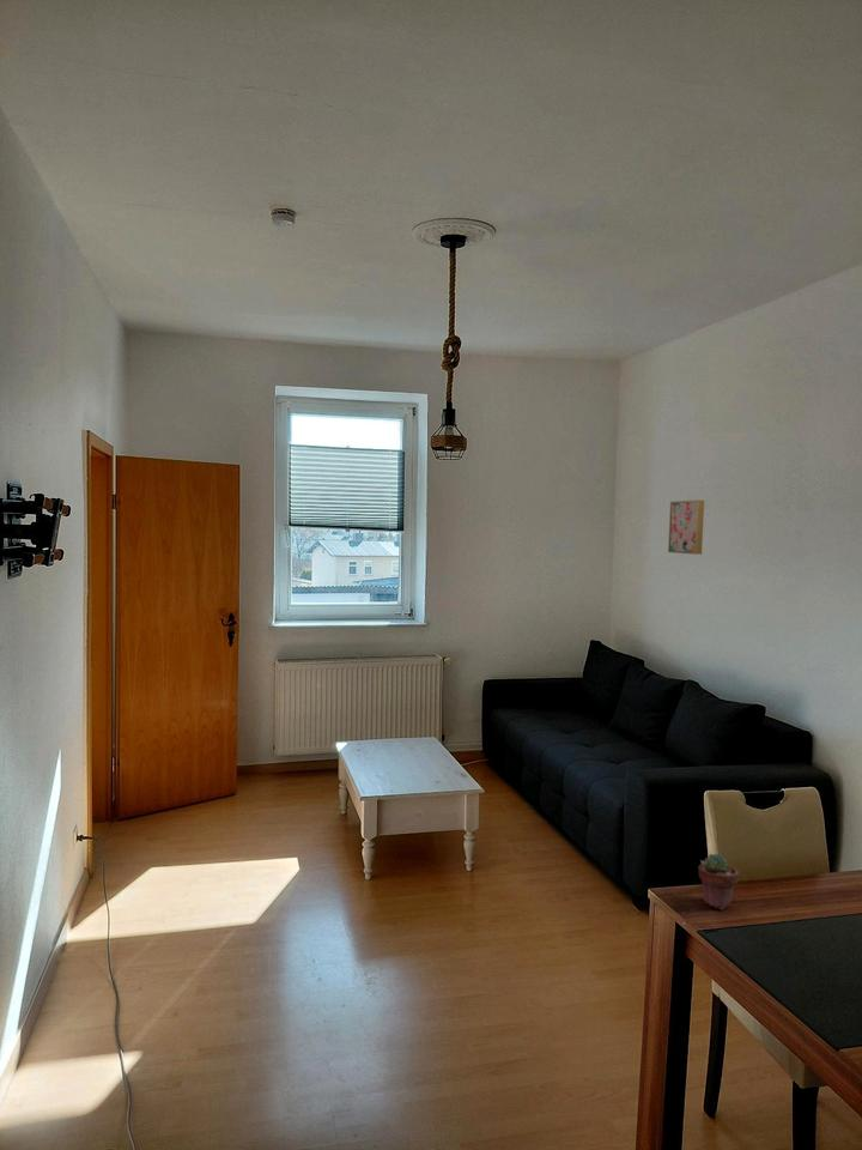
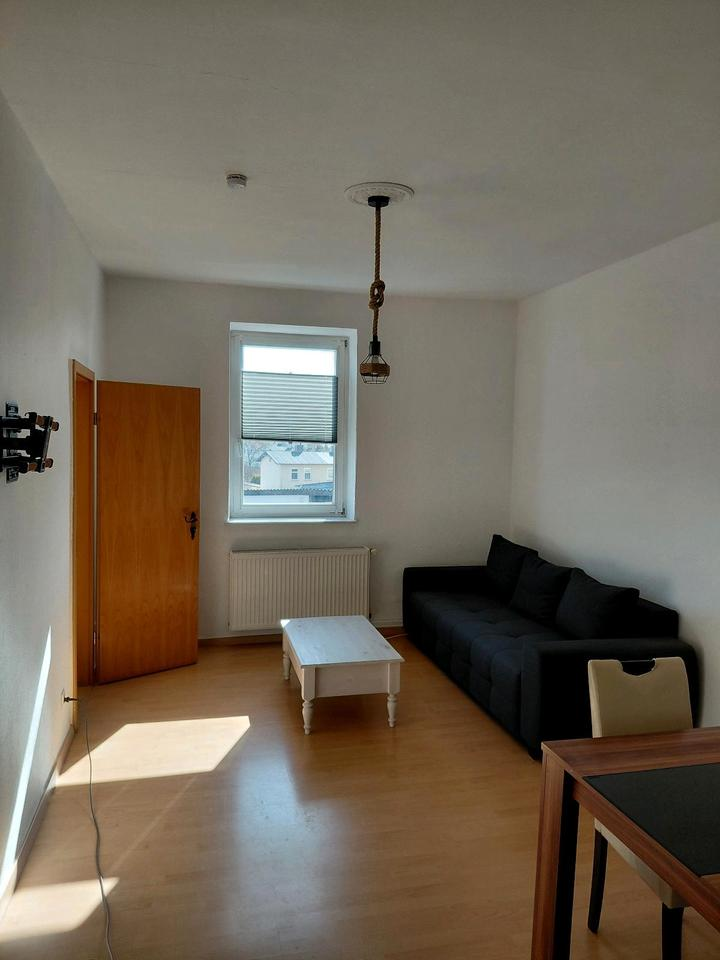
- wall art (685, 527)
- potted succulent (717, 878)
